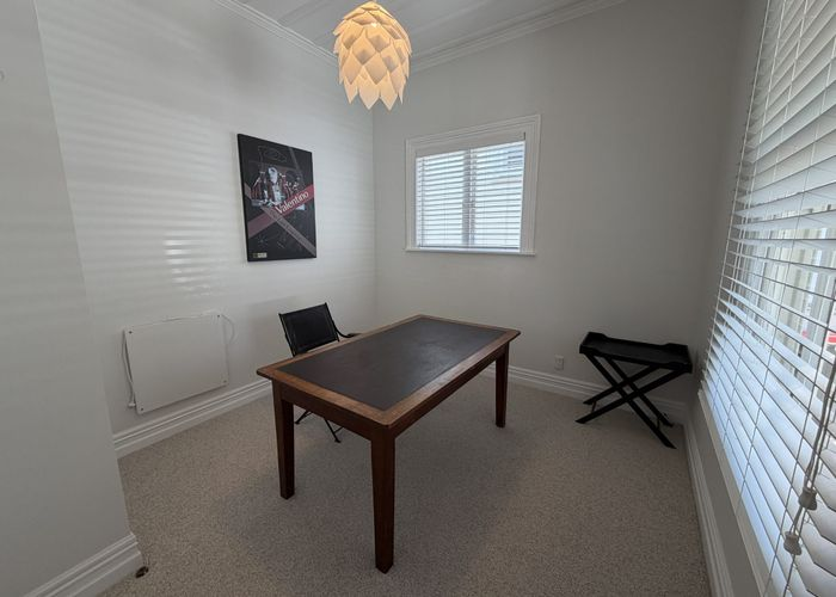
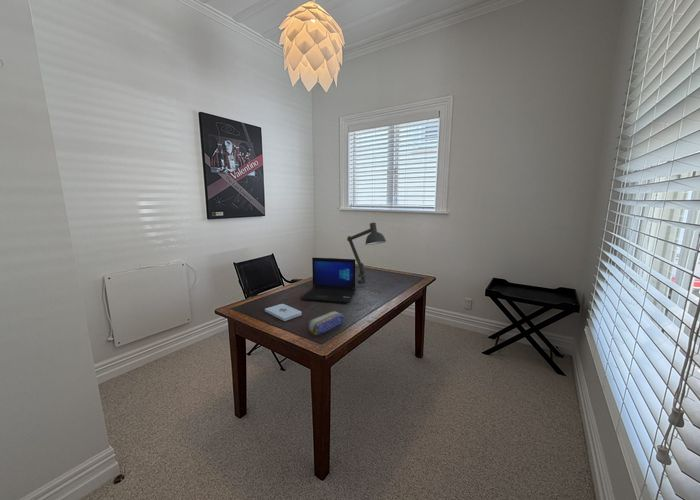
+ pencil case (325, 322)
+ desk lamp (358, 256)
+ laptop (329, 278)
+ notepad (283, 311)
